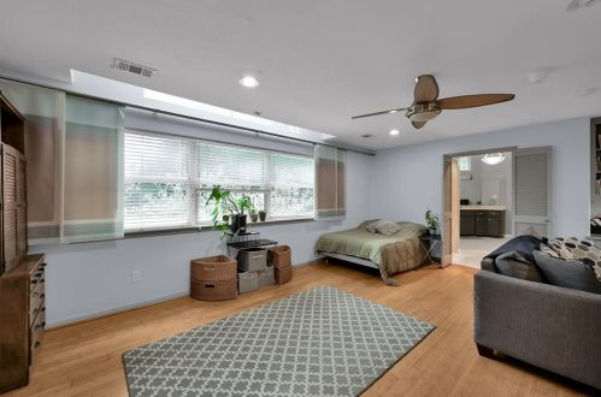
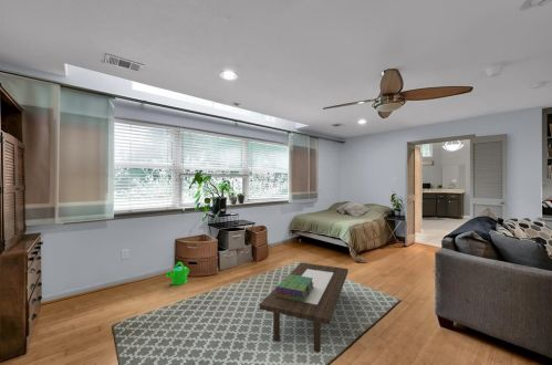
+ stack of books (295, 286)
+ coffee table (311, 299)
+ watering can (178, 272)
